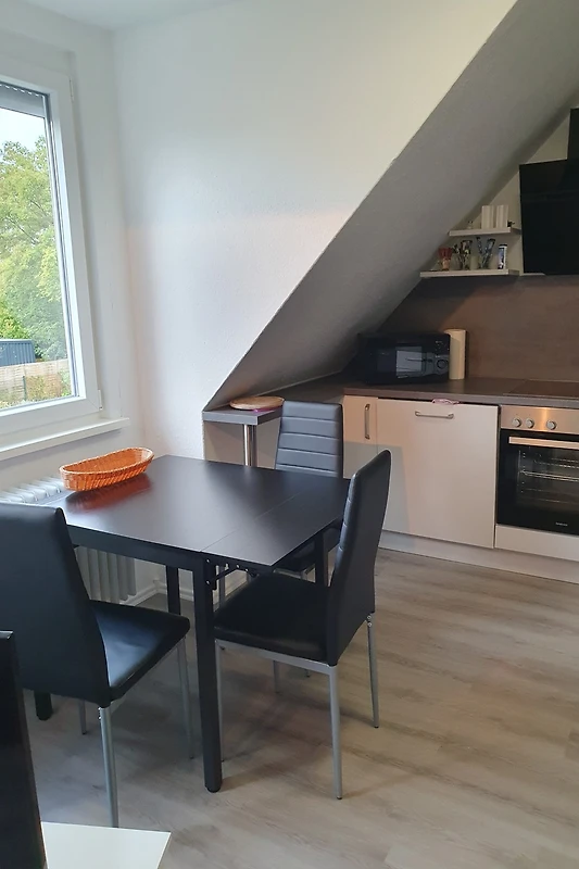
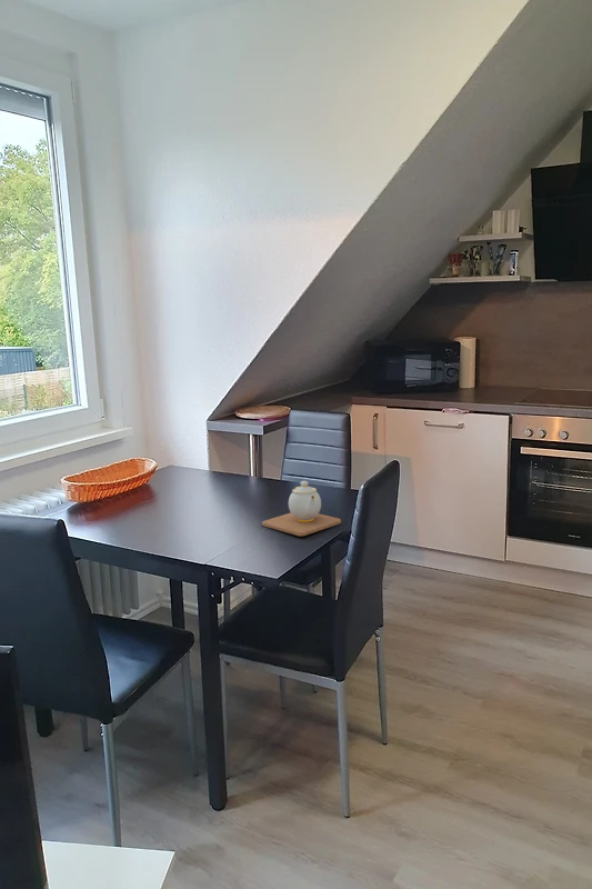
+ teapot (300, 502)
